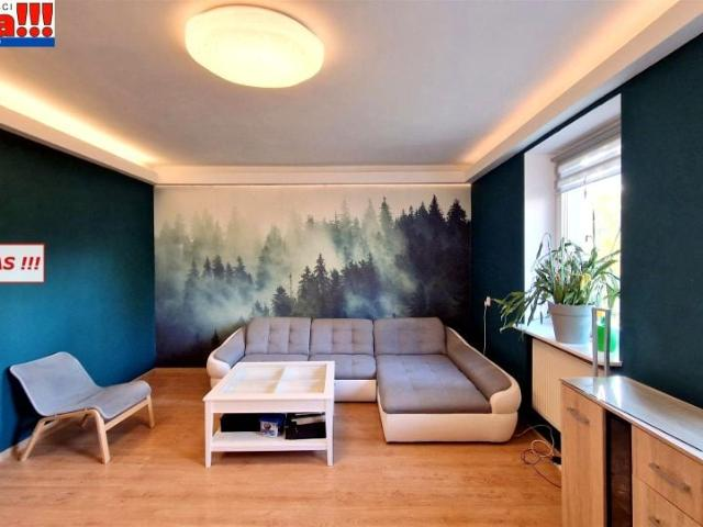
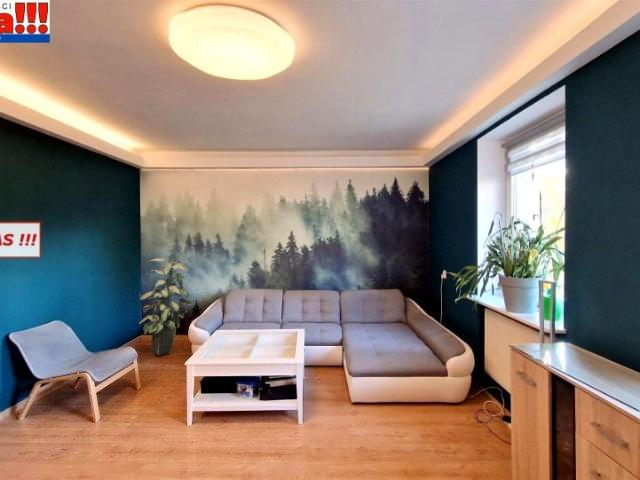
+ indoor plant (164, 305)
